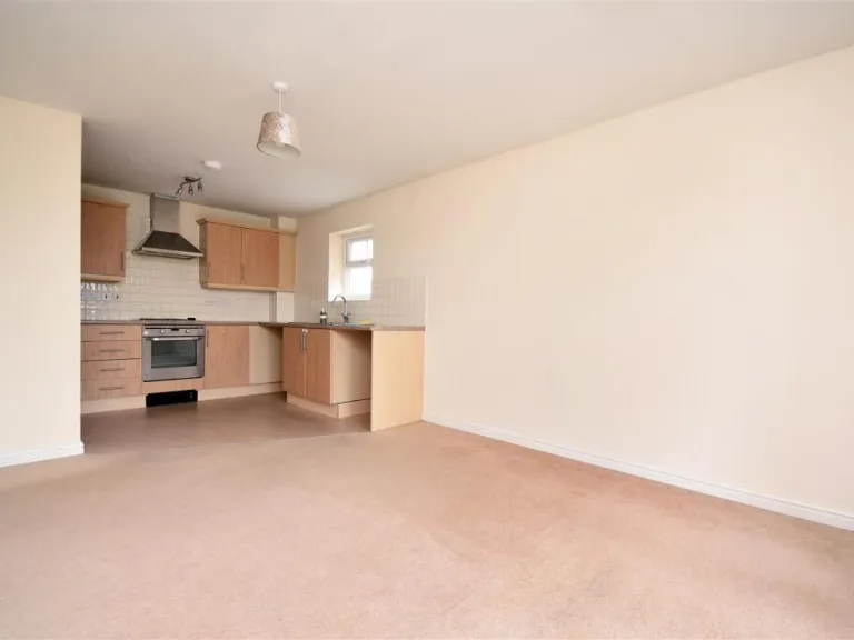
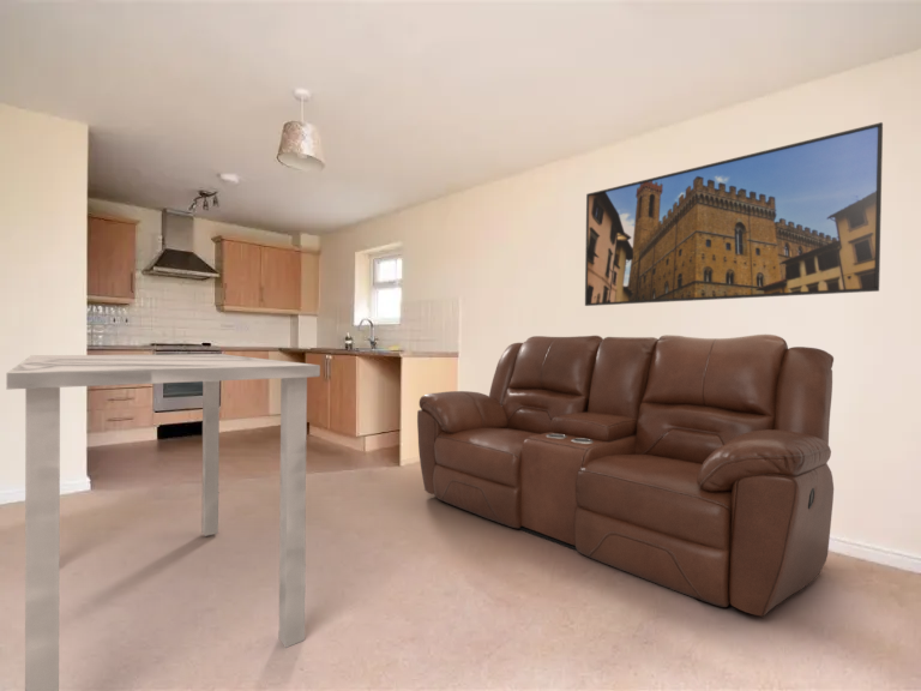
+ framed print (703, 233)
+ sofa (595, 427)
+ dining table (203, 480)
